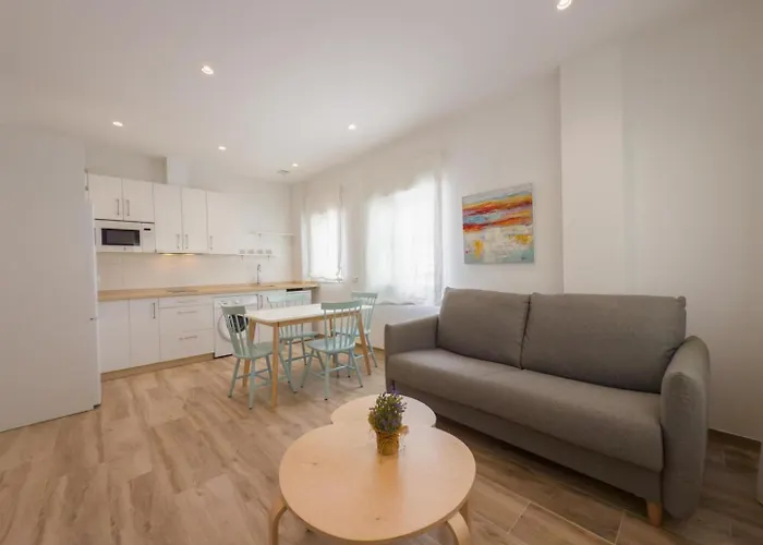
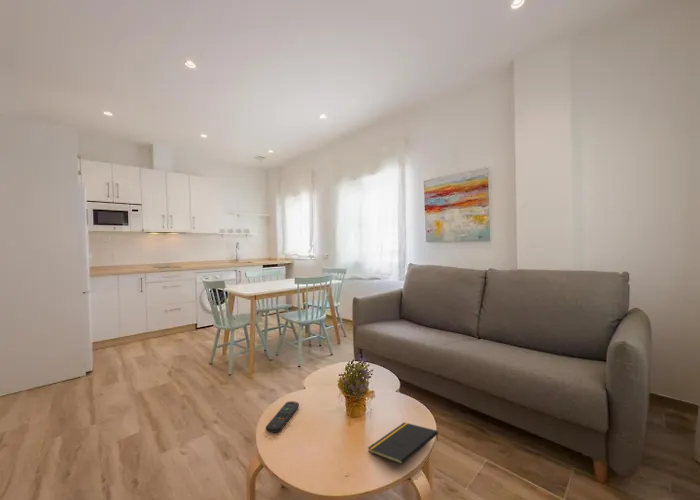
+ notepad (403, 441)
+ remote control (283, 415)
